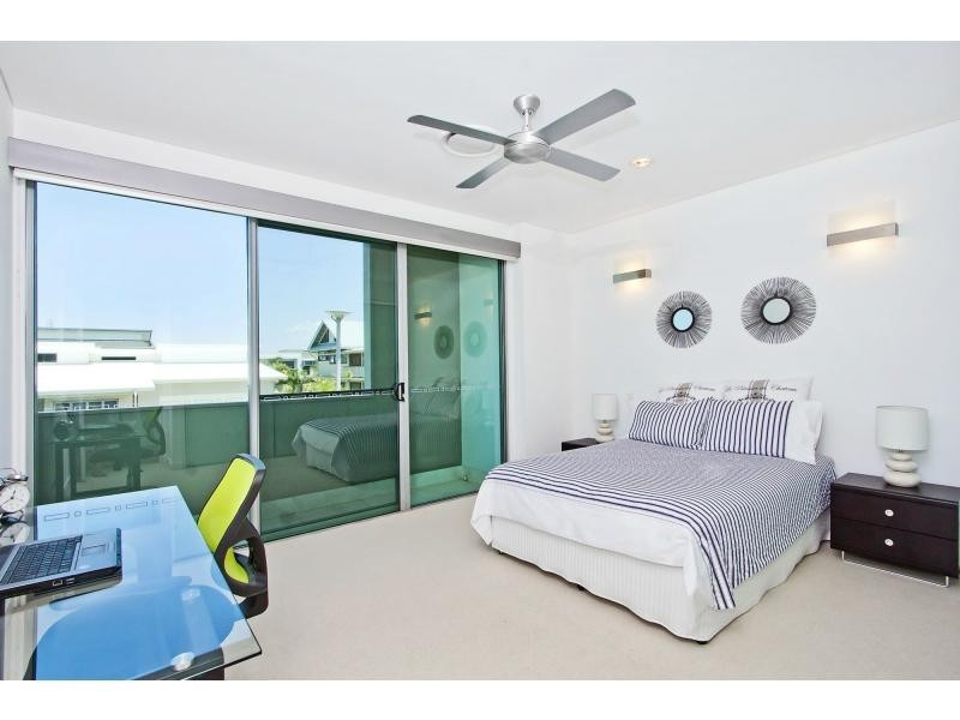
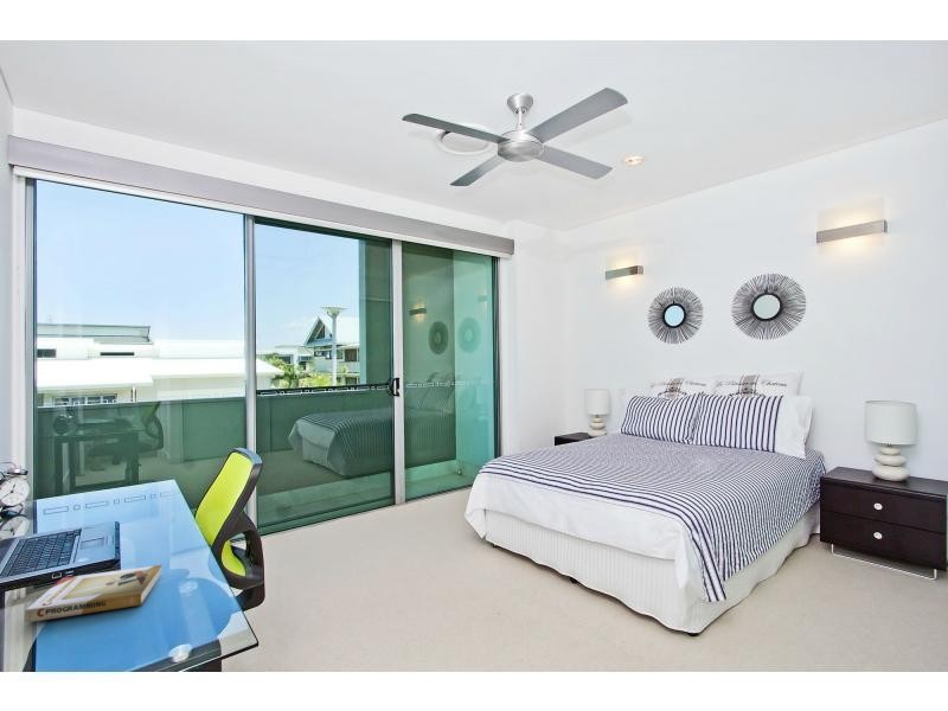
+ book (100, 591)
